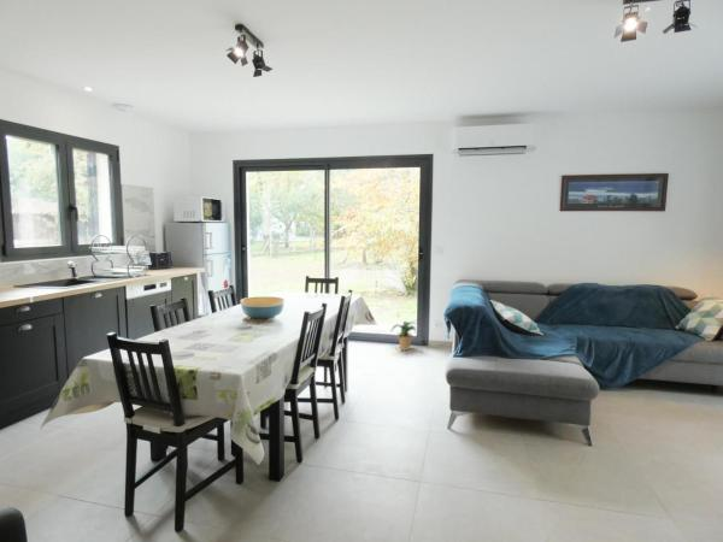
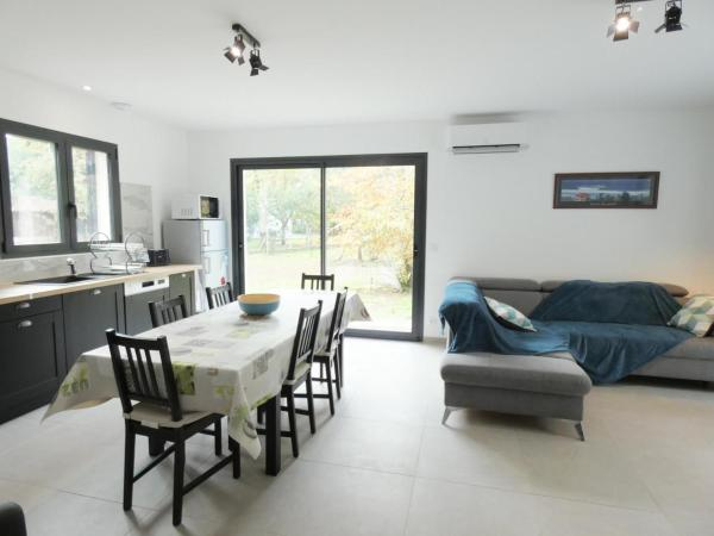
- potted plant (405, 335)
